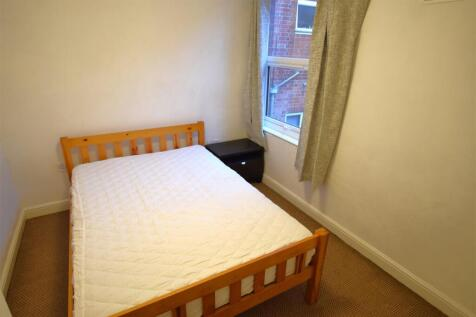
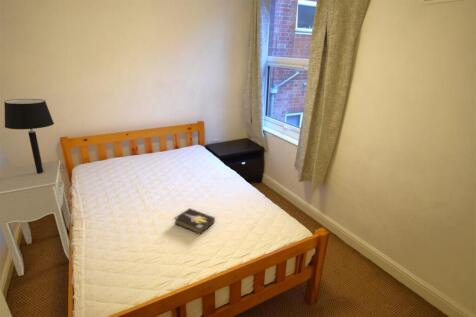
+ hardback book (194, 219)
+ table lamp (30, 138)
+ nightstand (41, 214)
